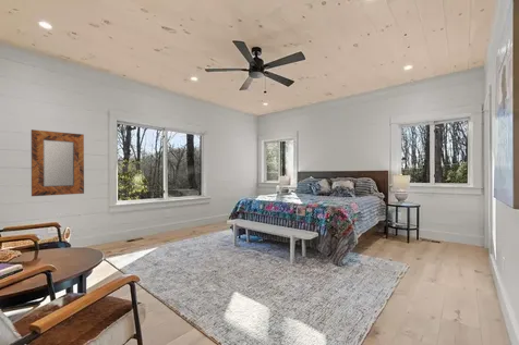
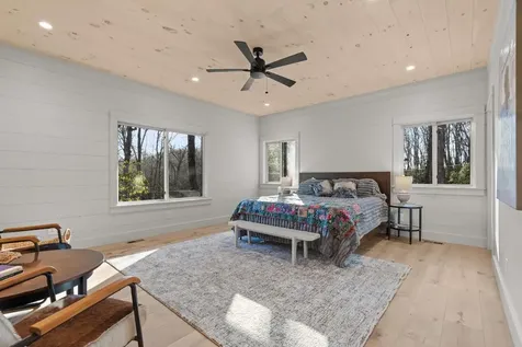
- home mirror (59, 163)
